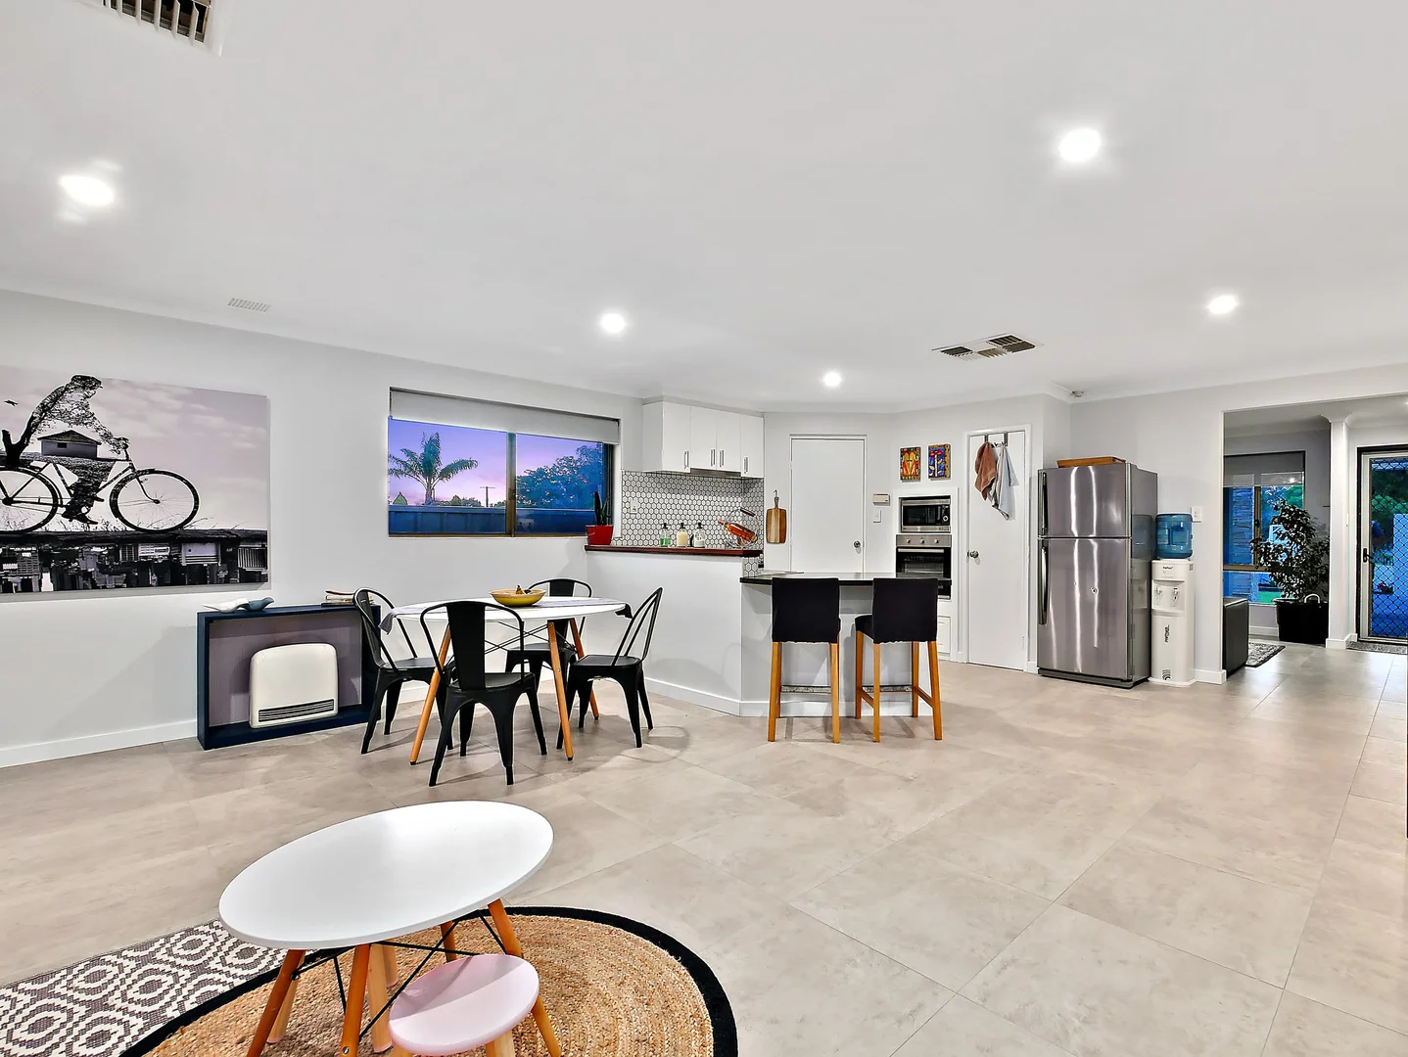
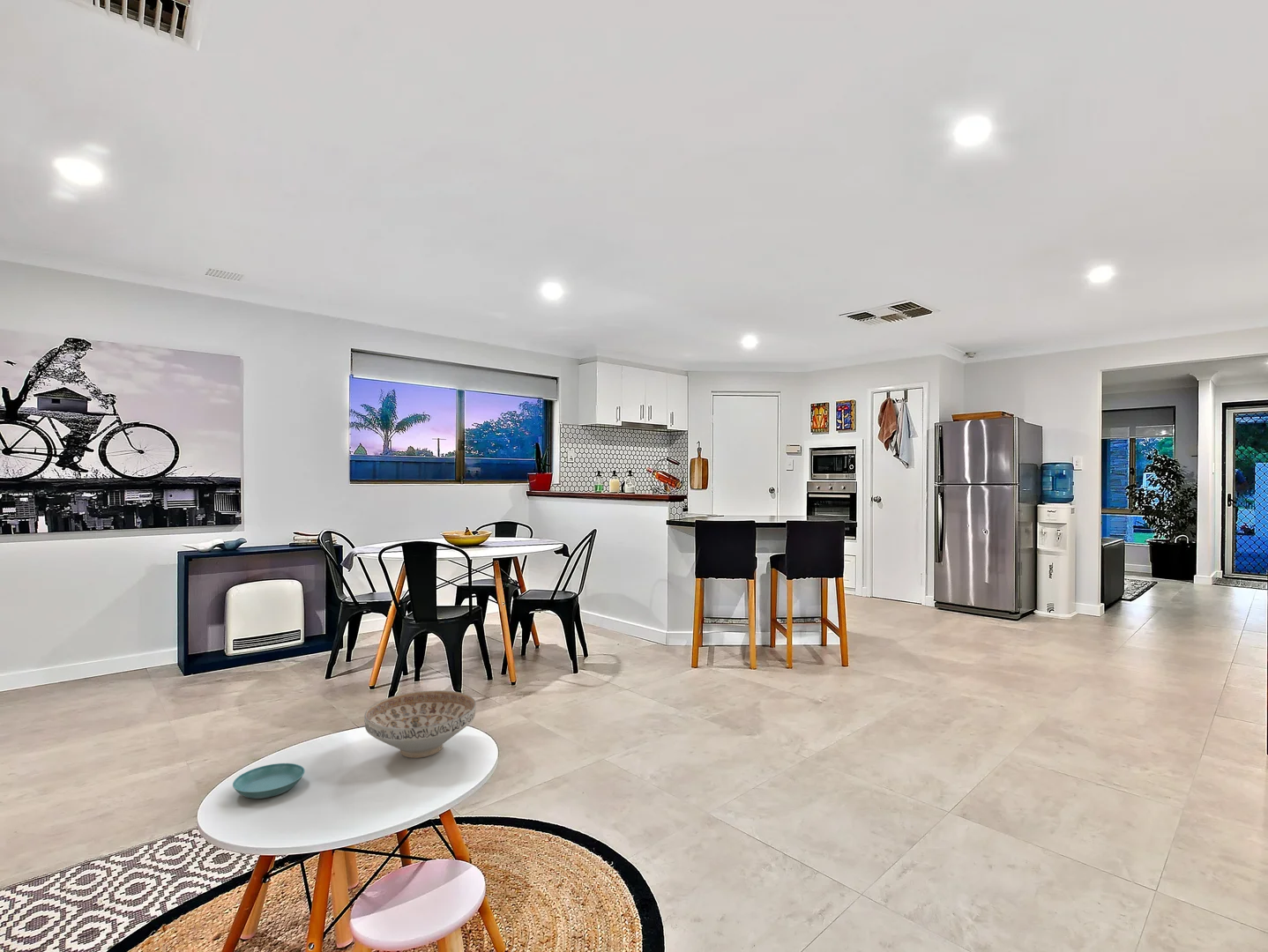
+ decorative bowl (421, 728)
+ saucer (269, 782)
